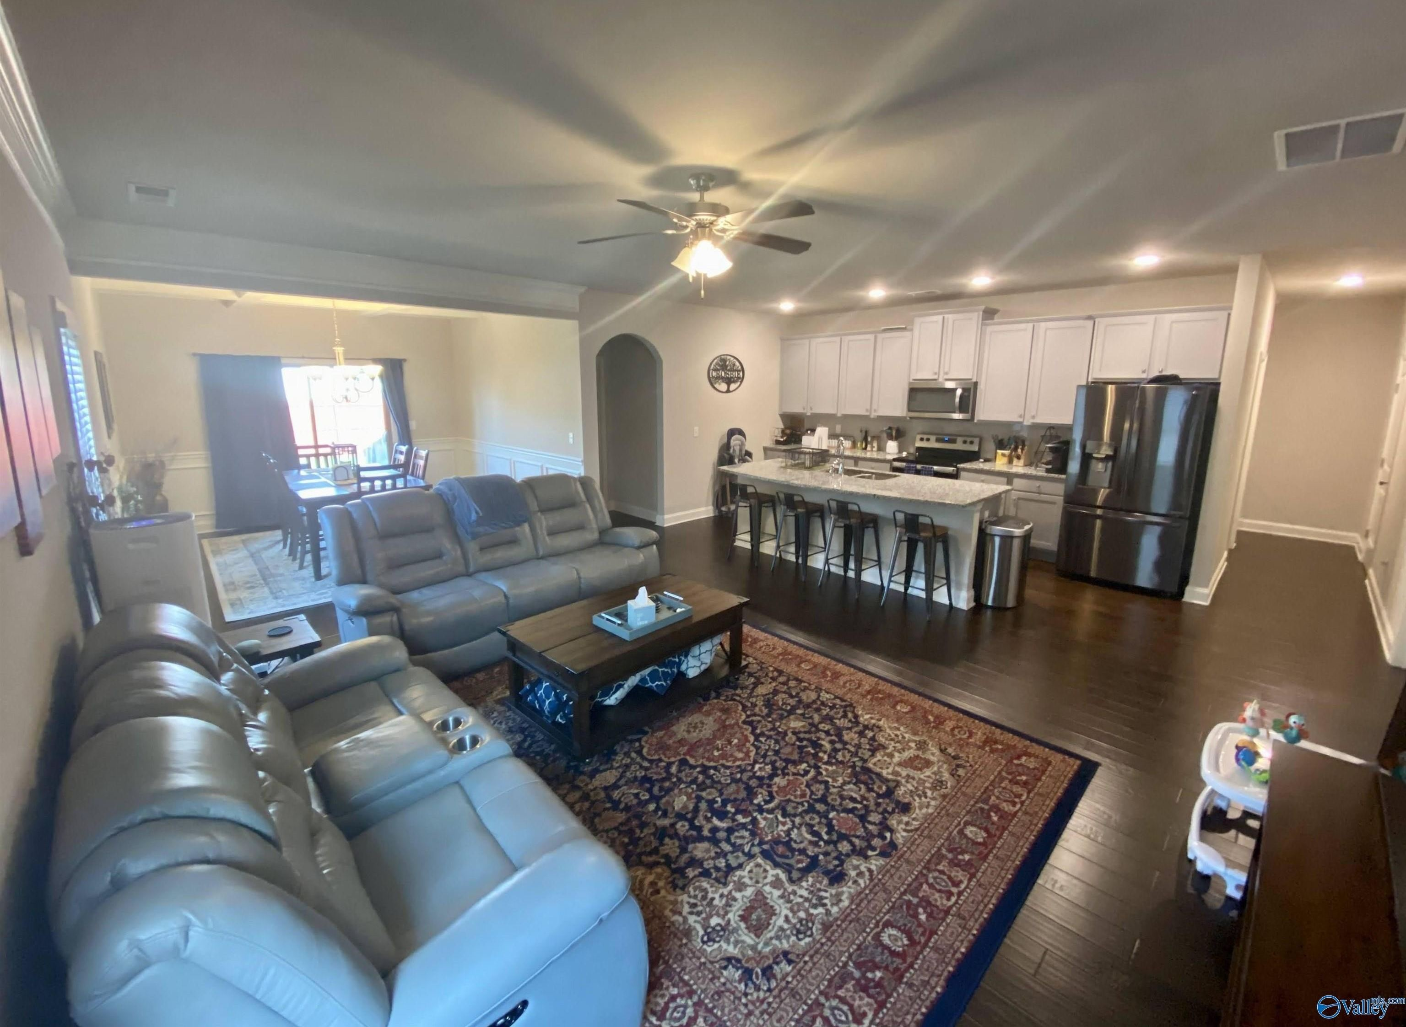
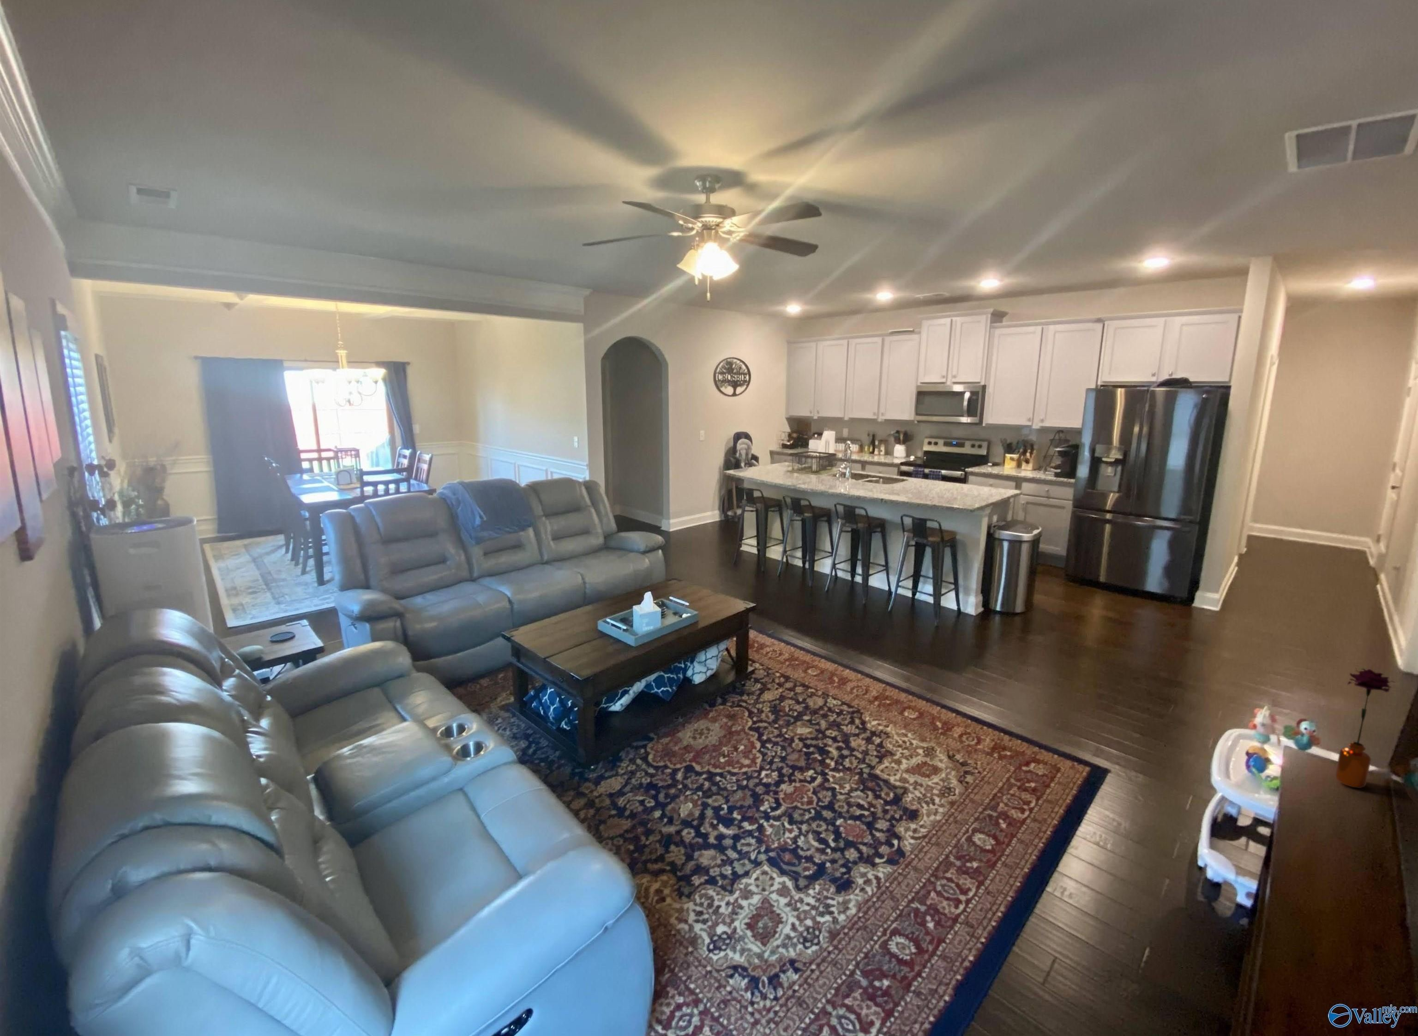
+ flower (1362, 728)
